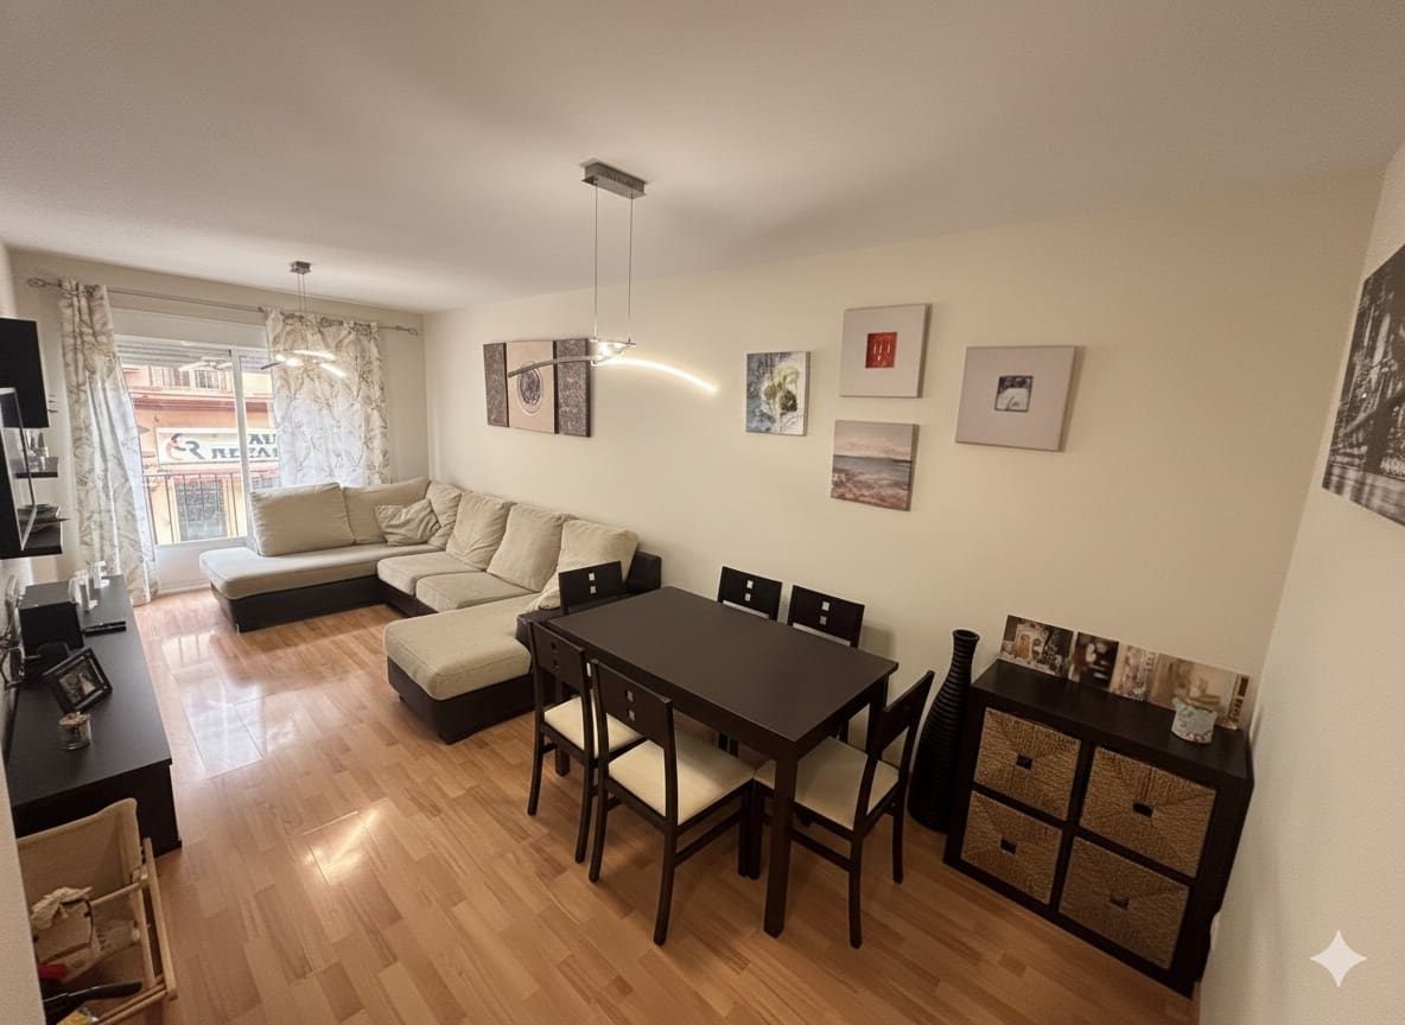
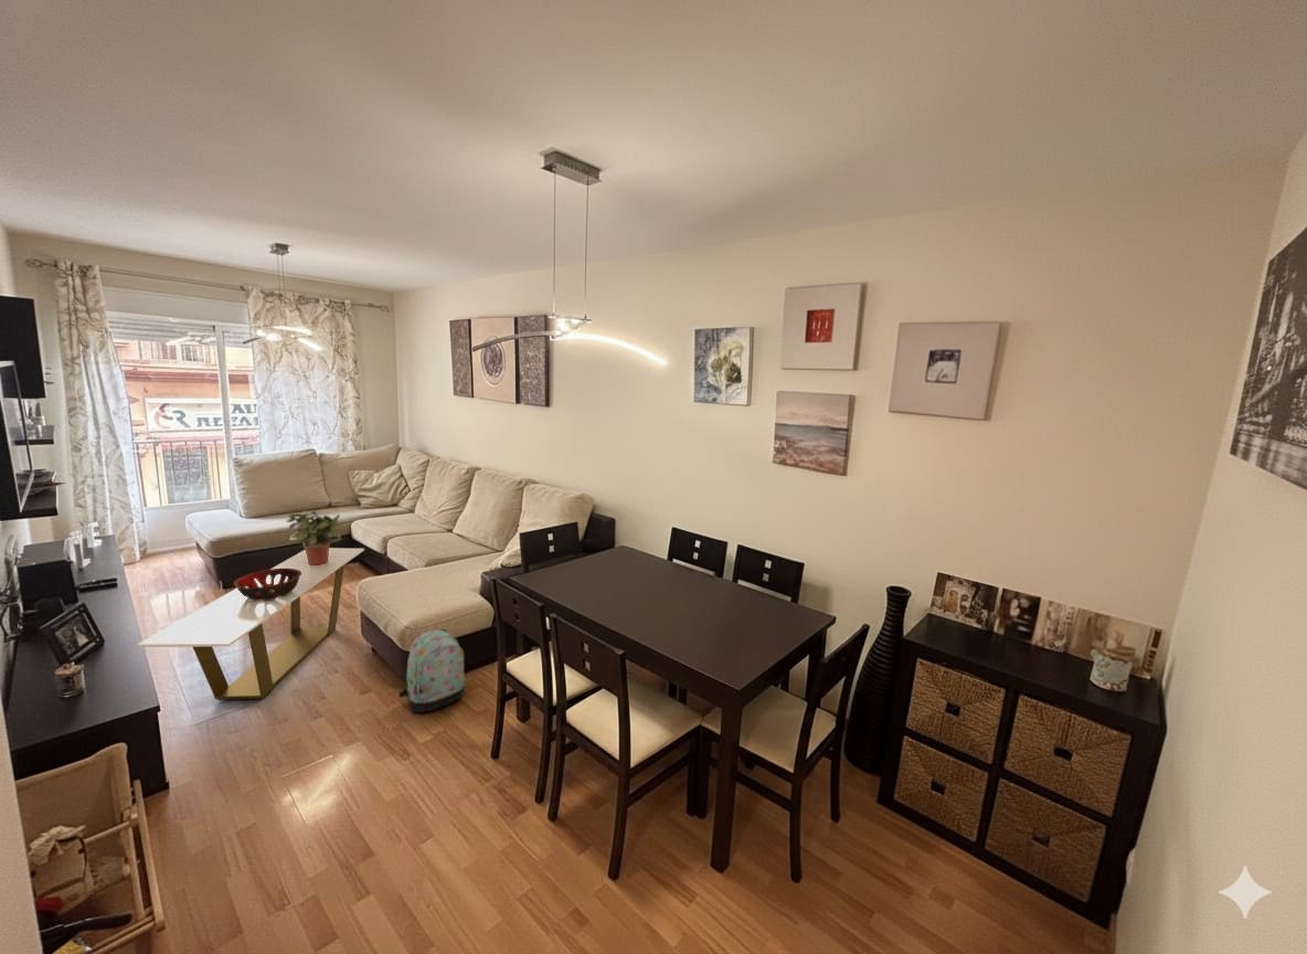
+ potted plant (317, 536)
+ decorative bowl (268, 585)
+ coffee table (290, 623)
+ backpack (437, 667)
